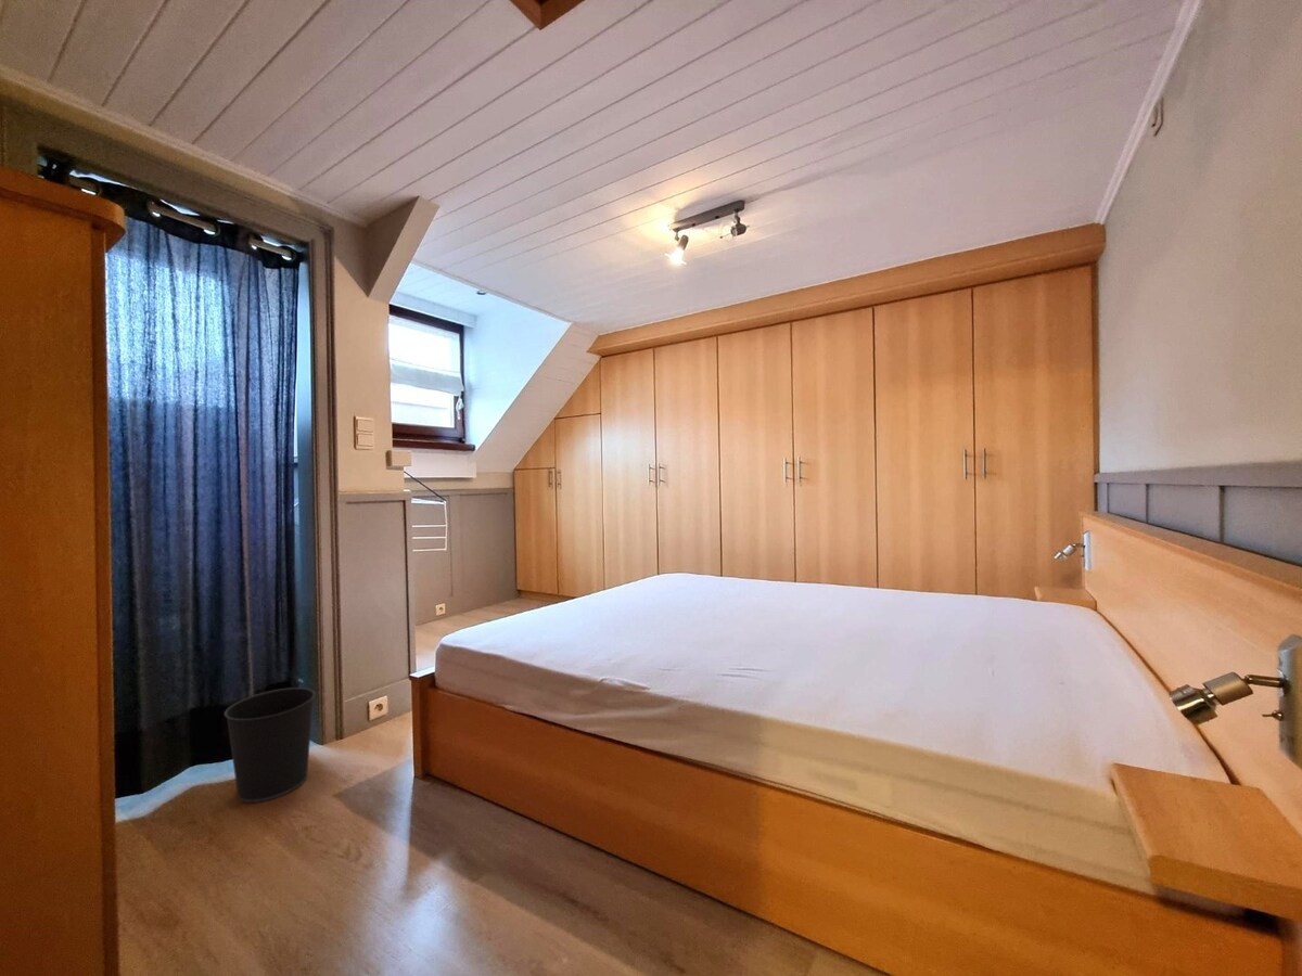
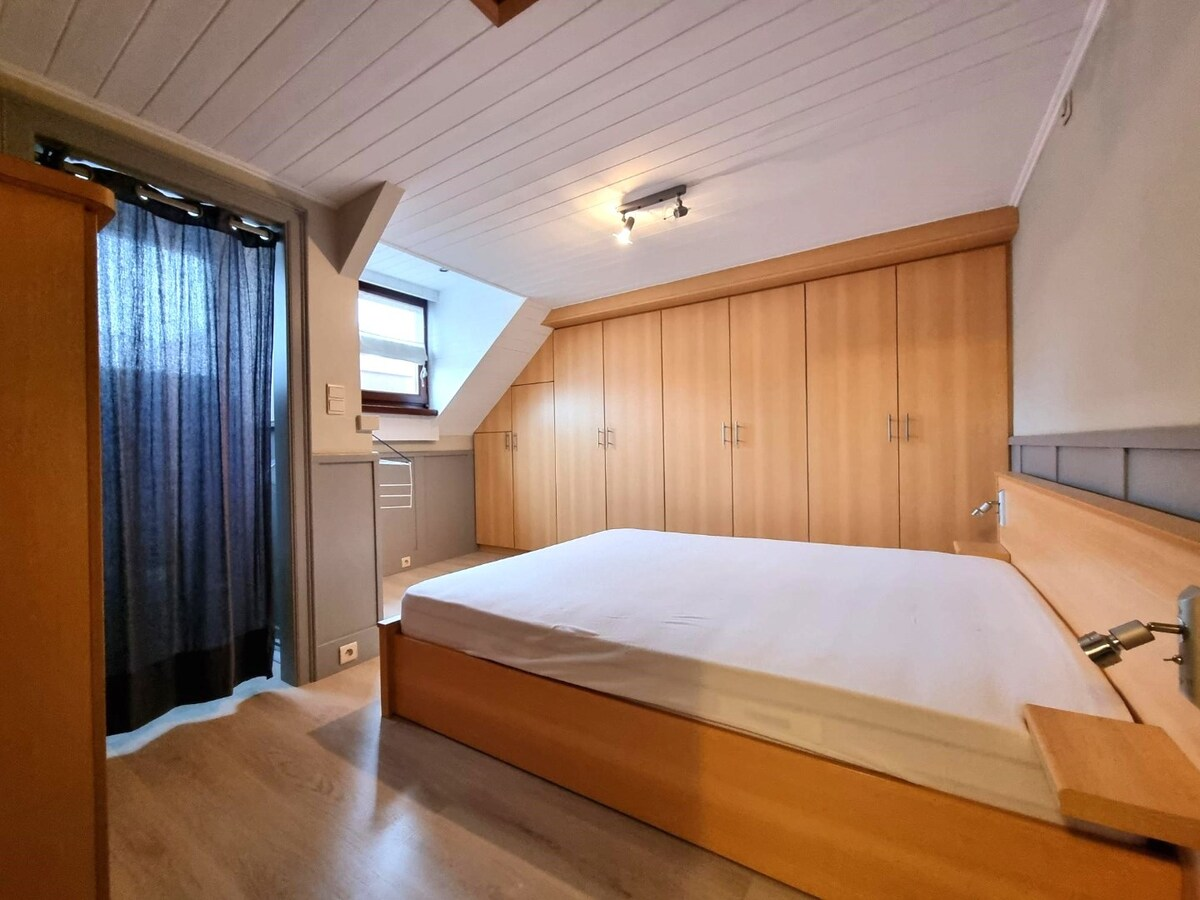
- wastebasket (272, 743)
